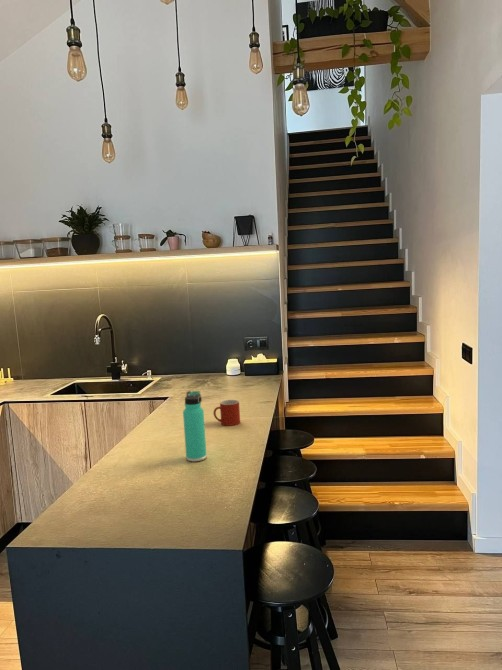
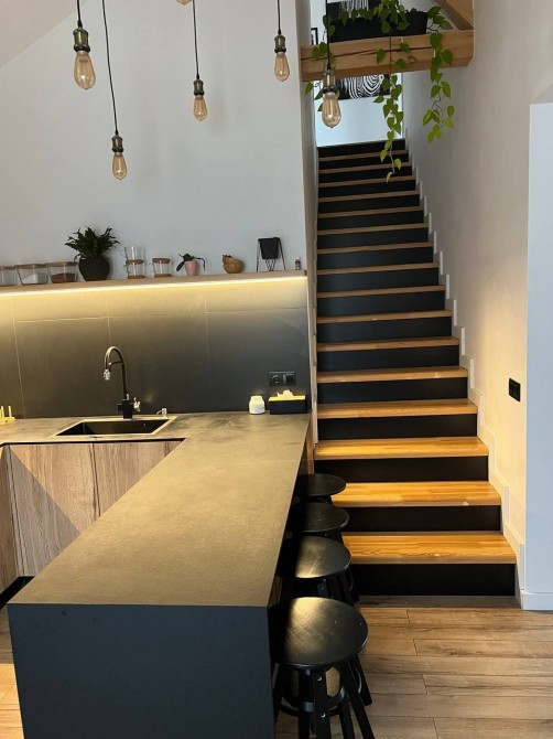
- mug (226, 413)
- thermos bottle (194, 425)
